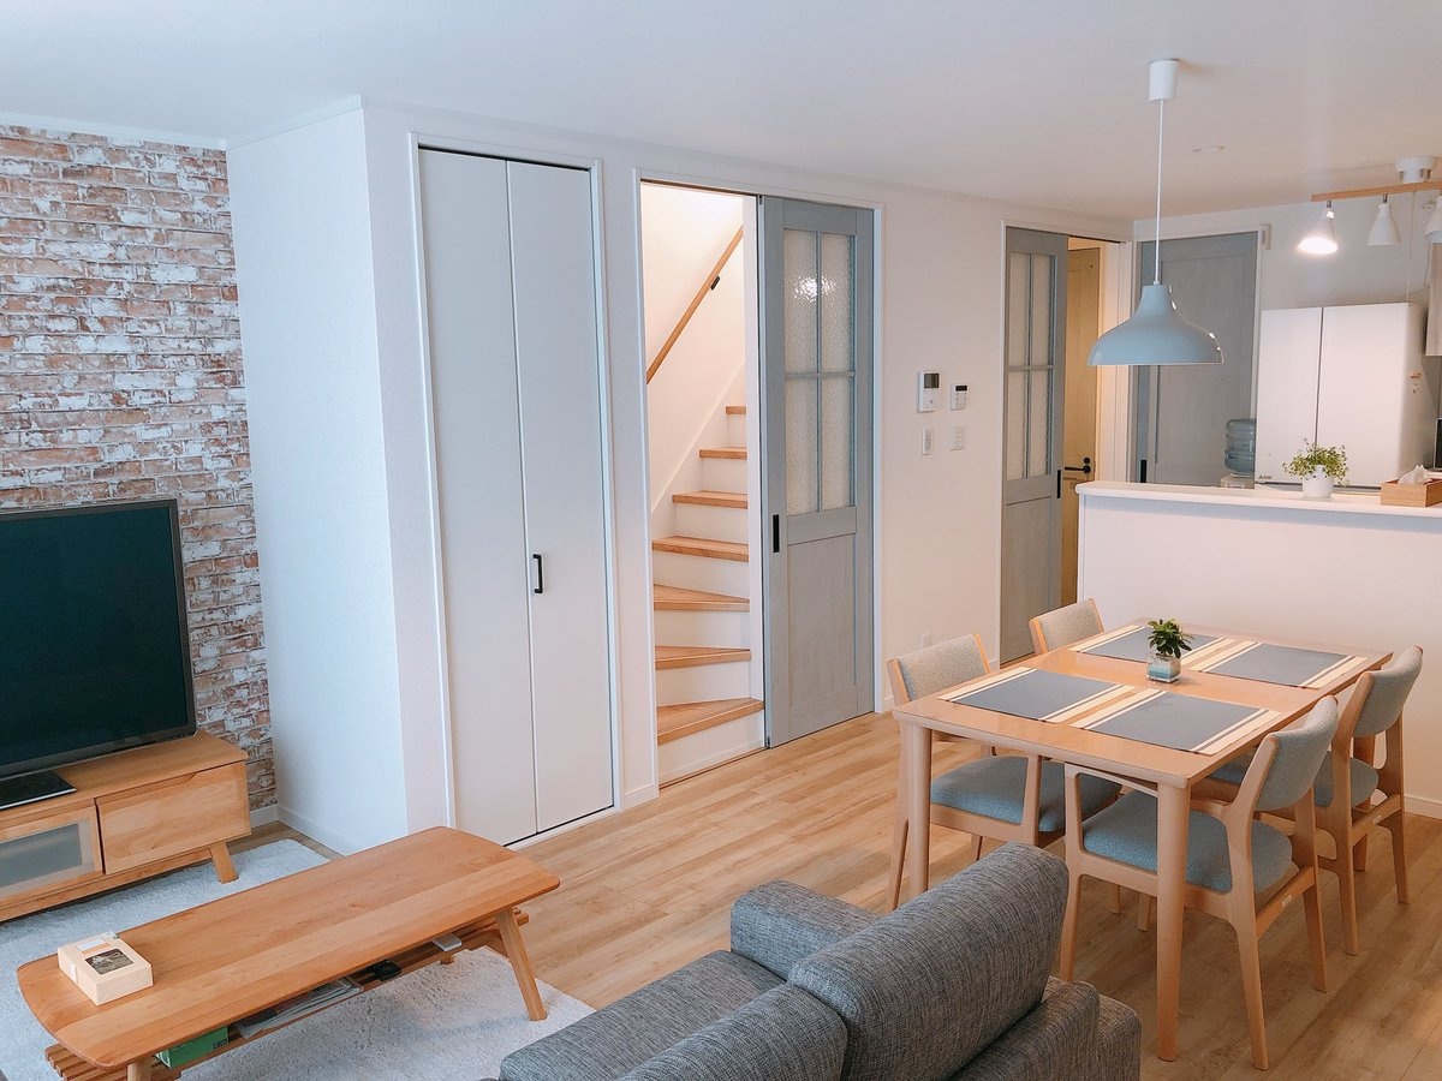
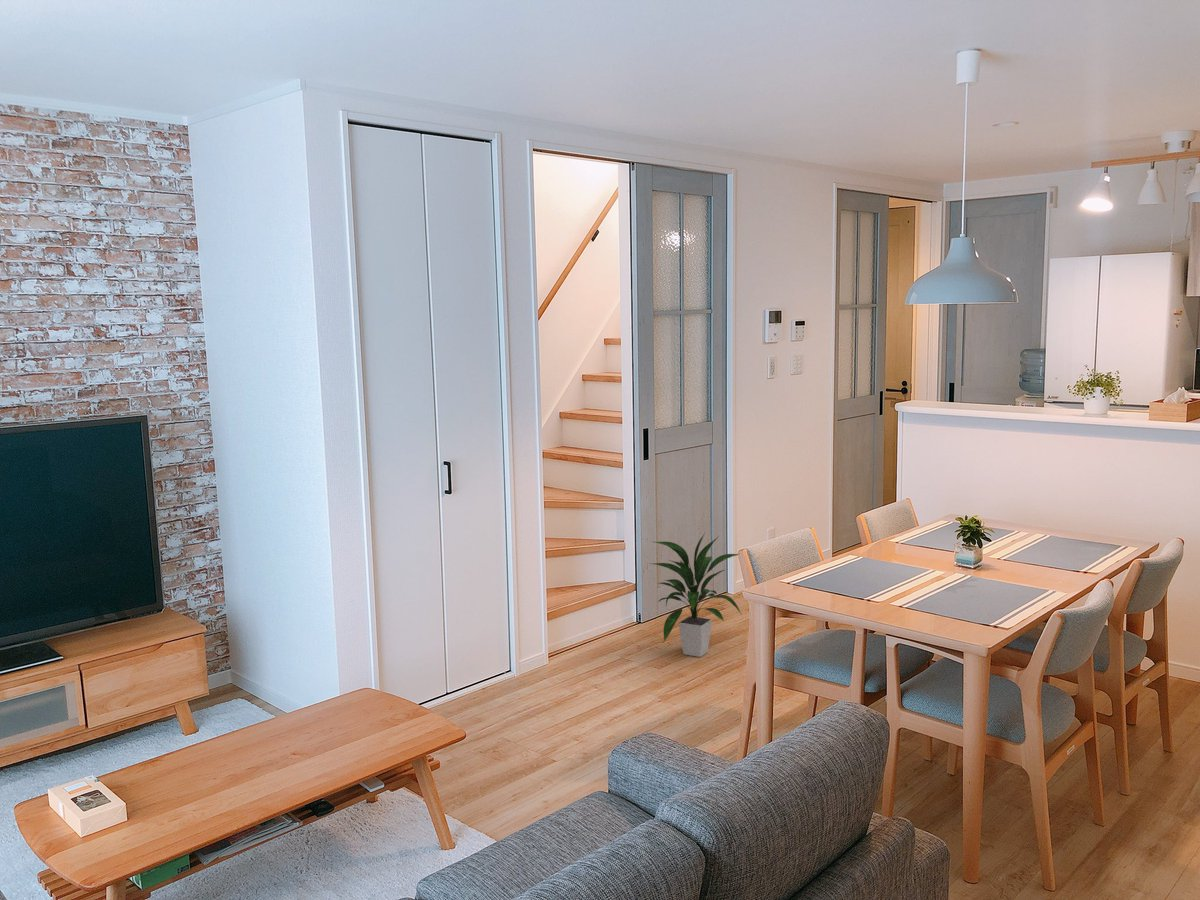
+ indoor plant (690, 593)
